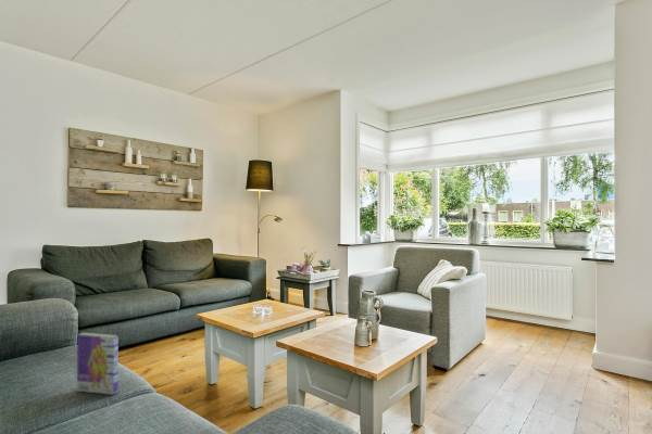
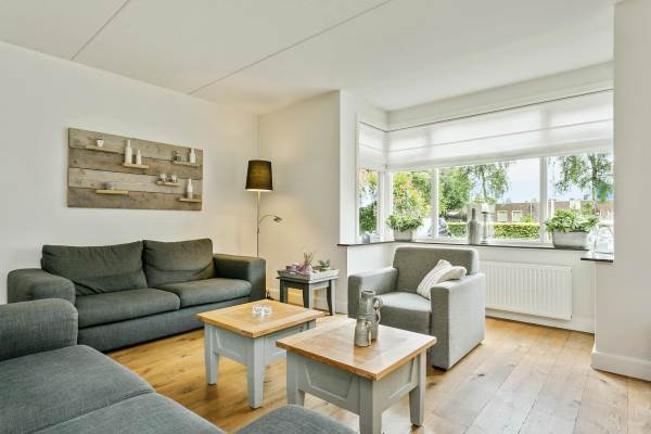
- book (97, 362)
